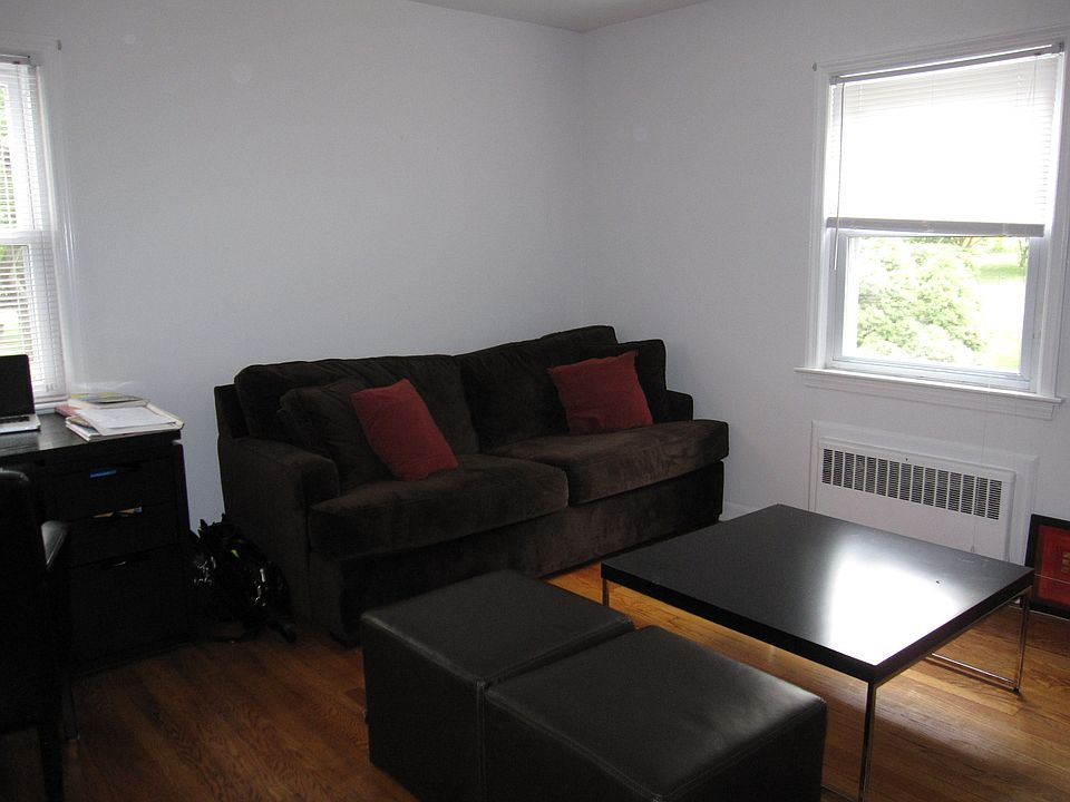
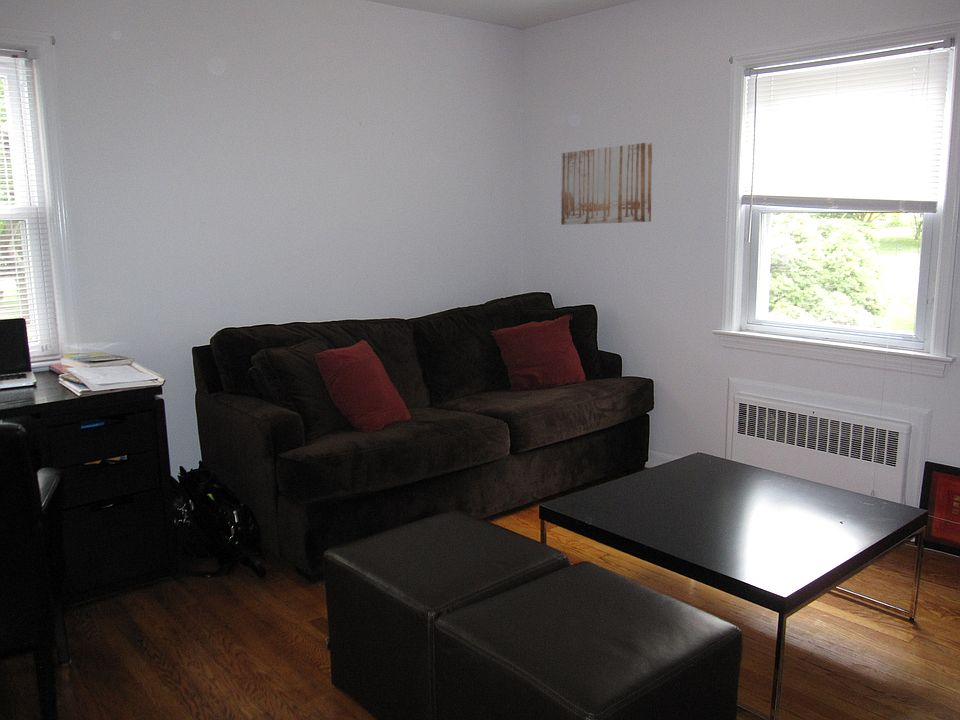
+ wall art (604, 185)
